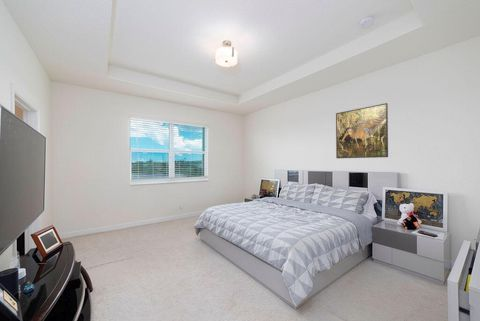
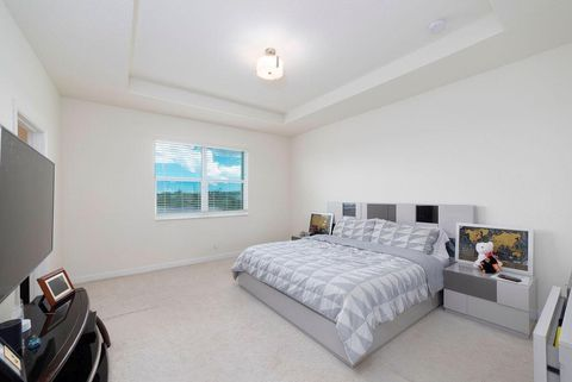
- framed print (359, 133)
